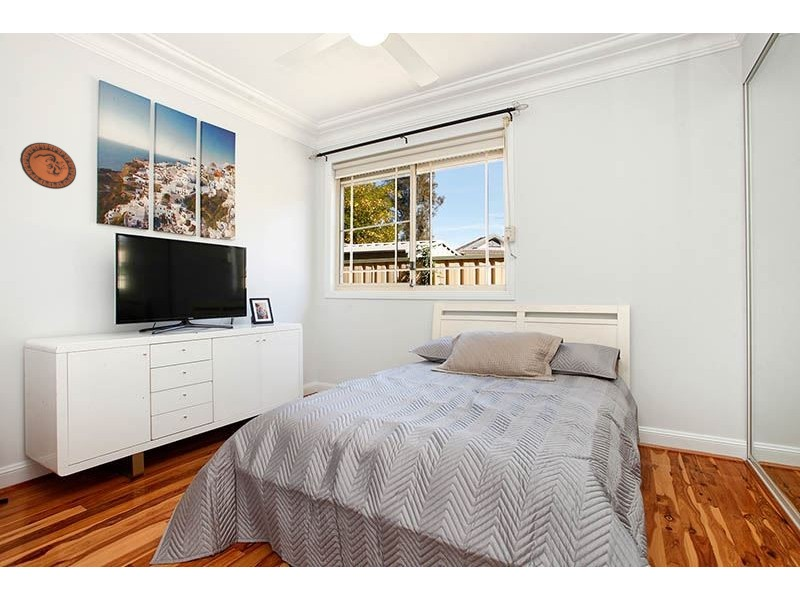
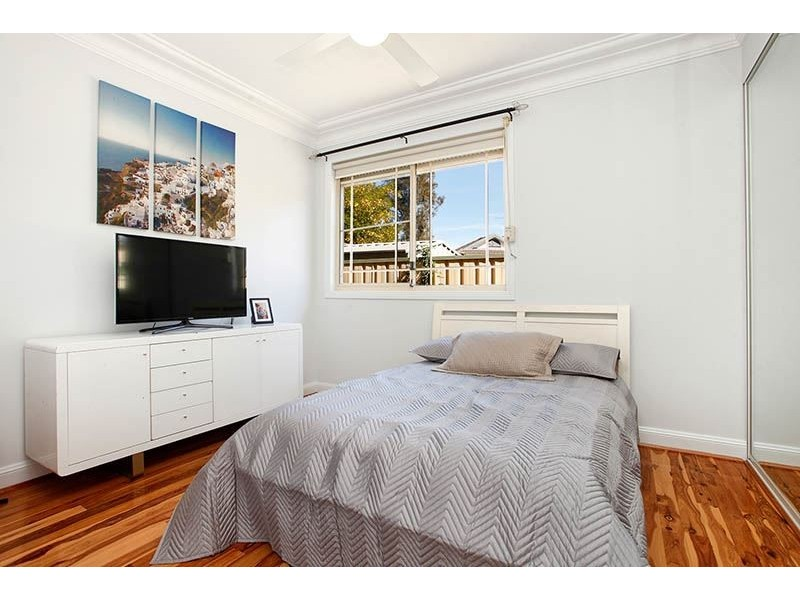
- decorative plate (49, 166)
